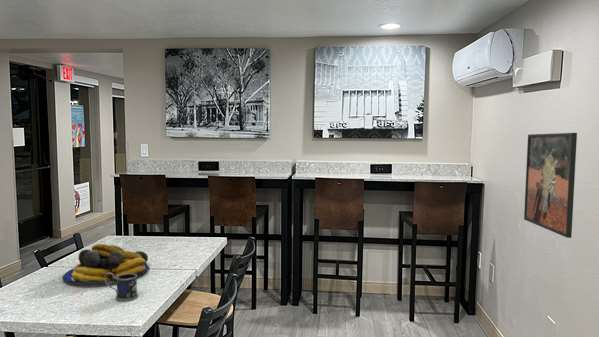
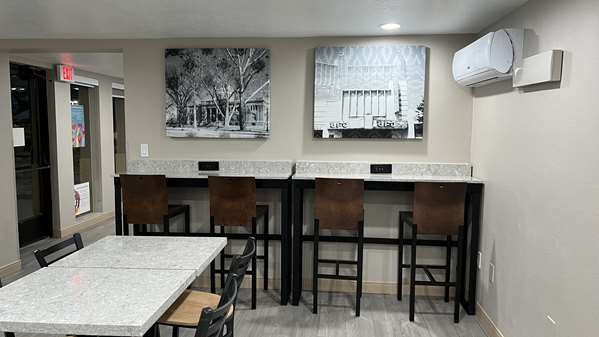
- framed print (547, 181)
- fruit bowl (107, 258)
- mug (121, 284)
